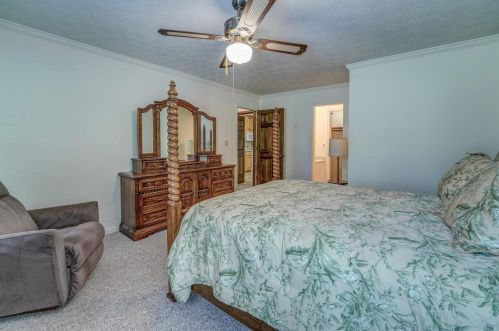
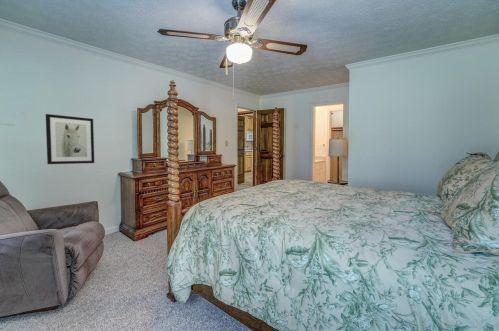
+ wall art (71, 140)
